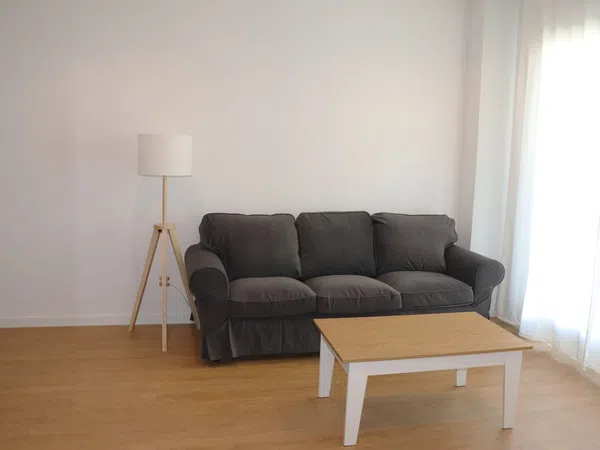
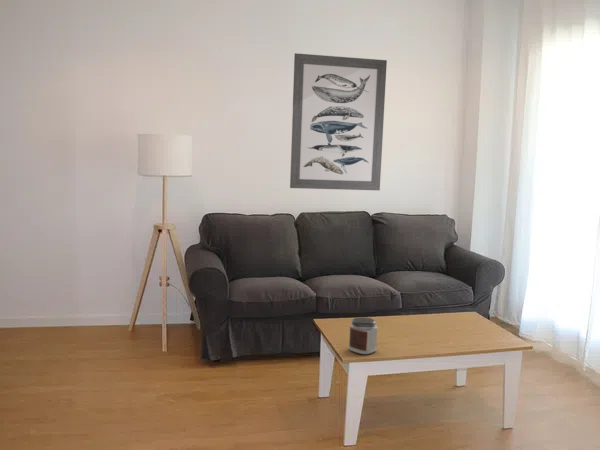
+ wall art (338, 124)
+ jar (363, 334)
